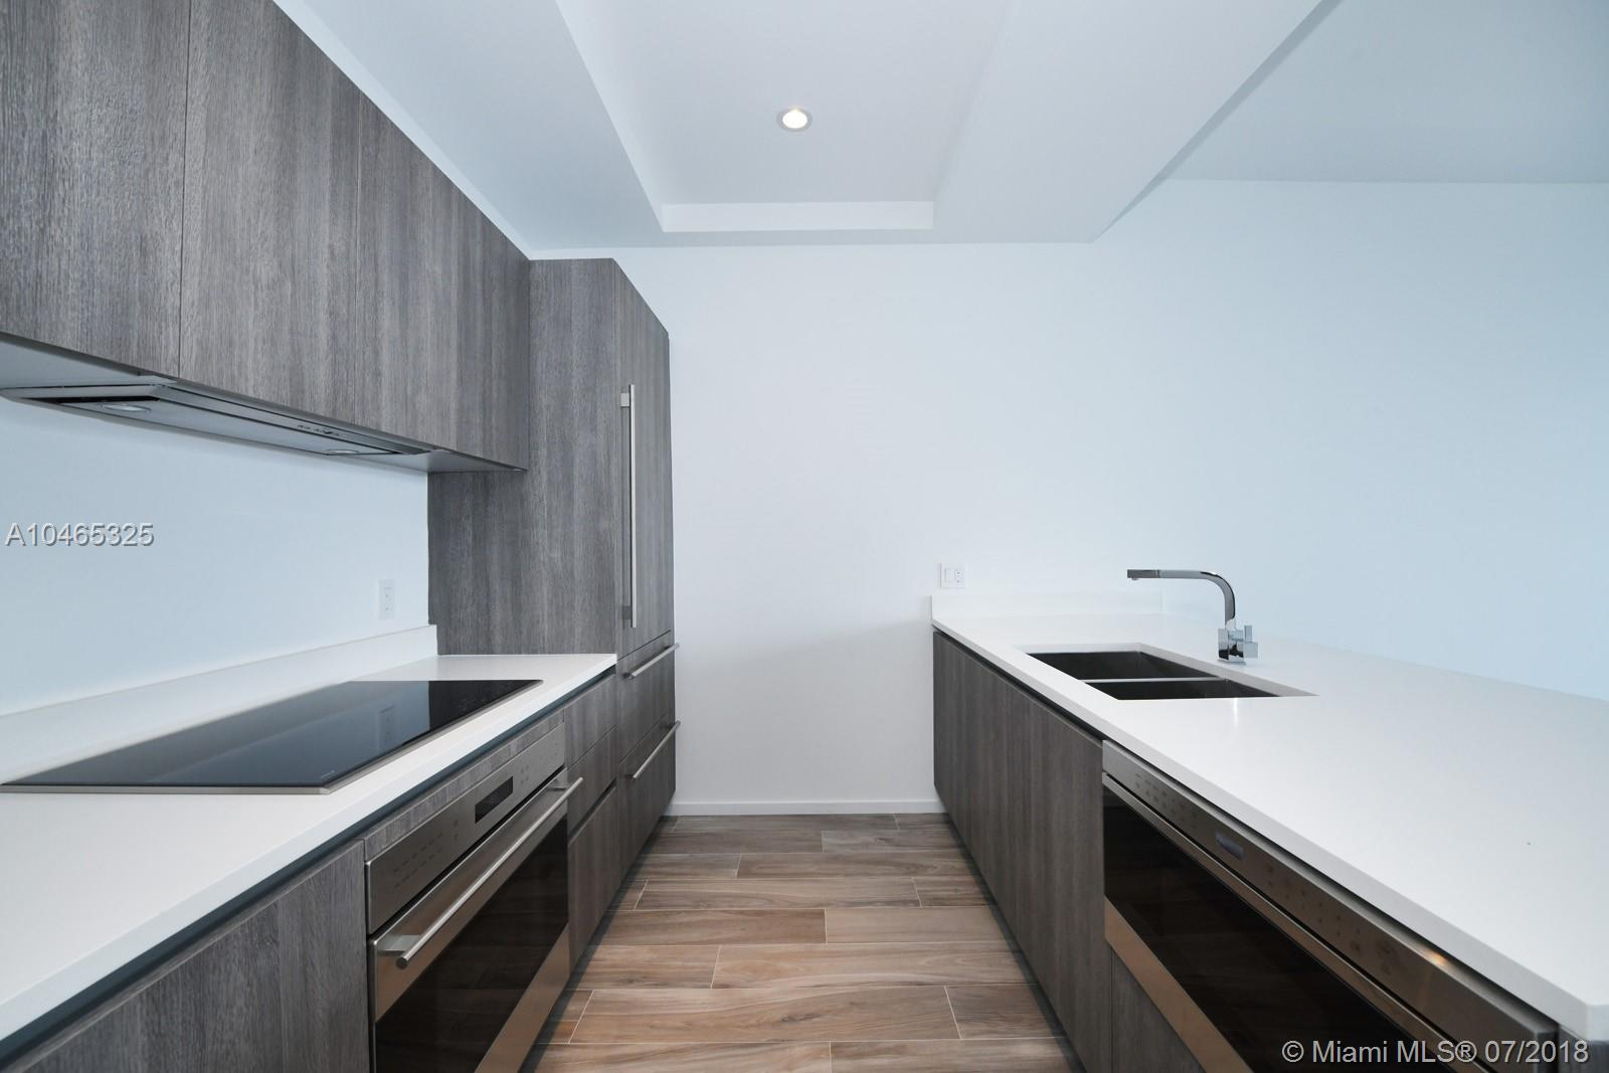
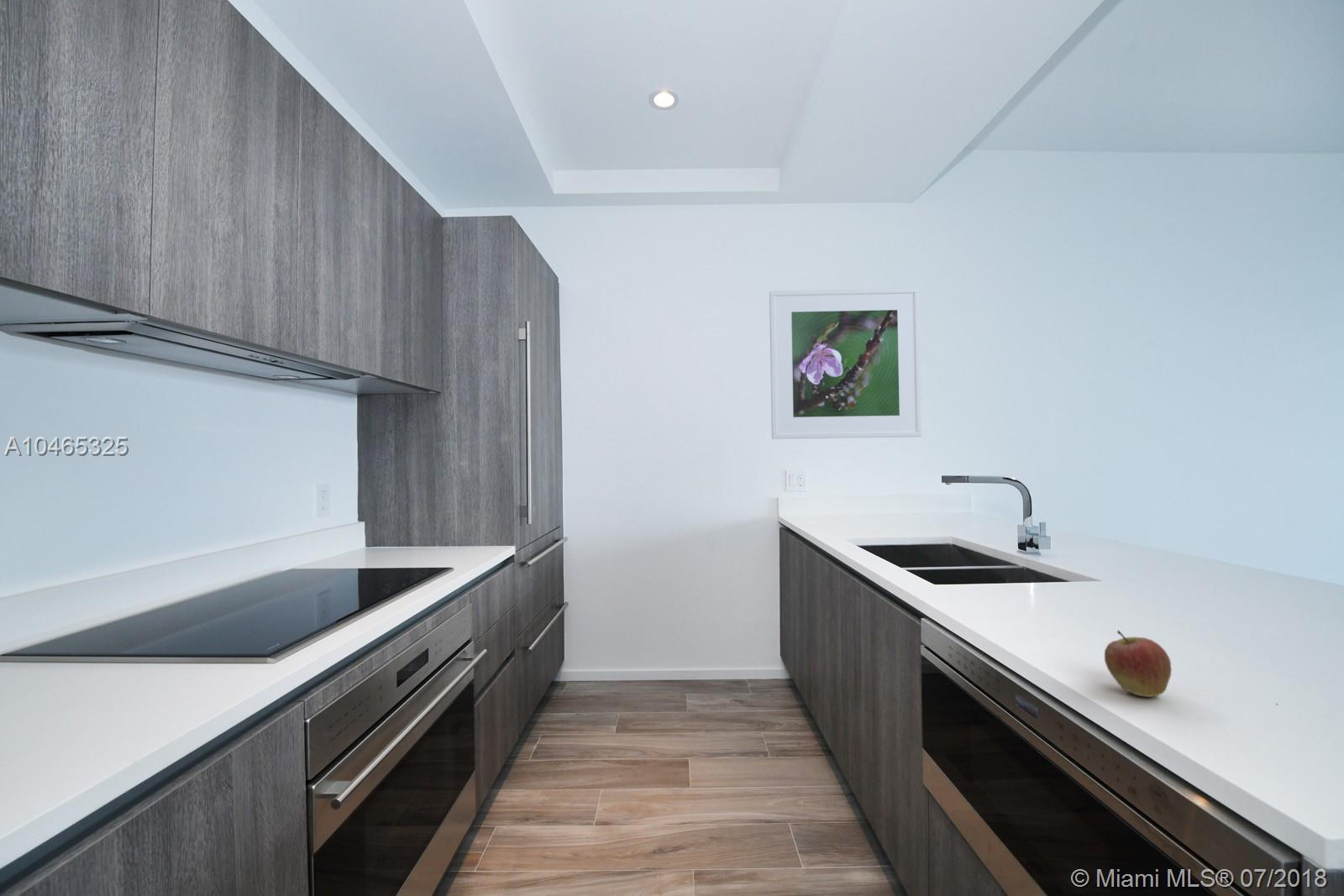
+ fruit (1137, 662)
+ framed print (845, 364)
